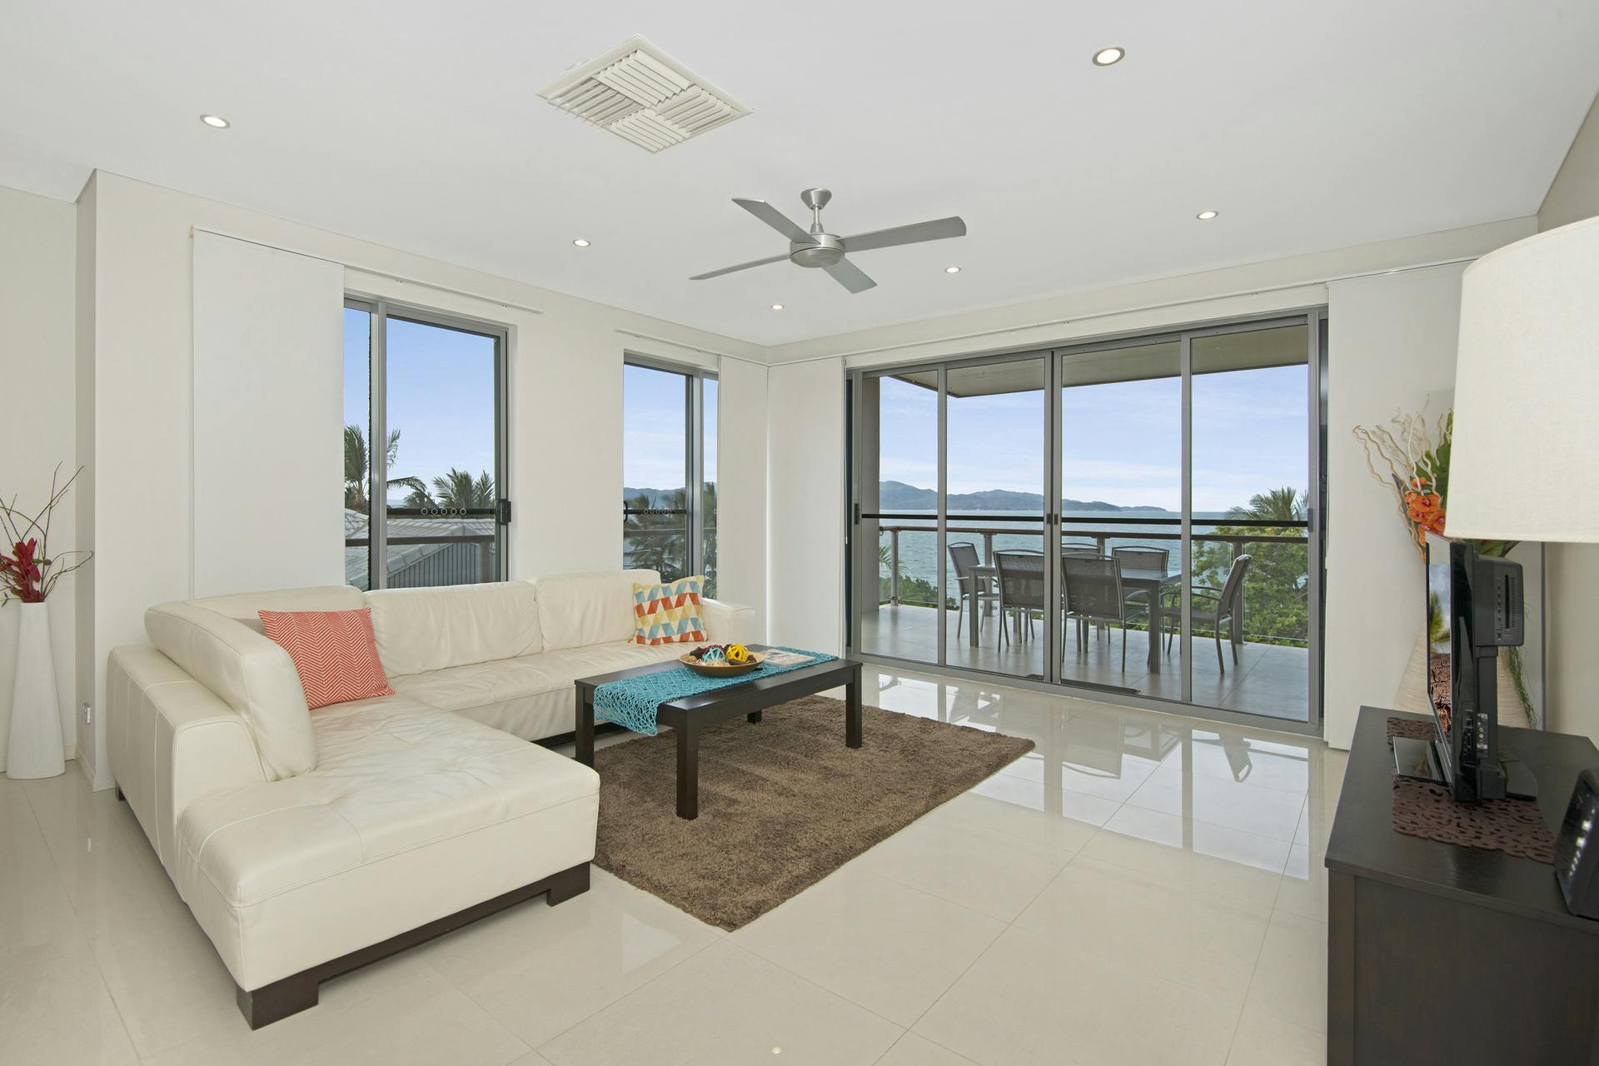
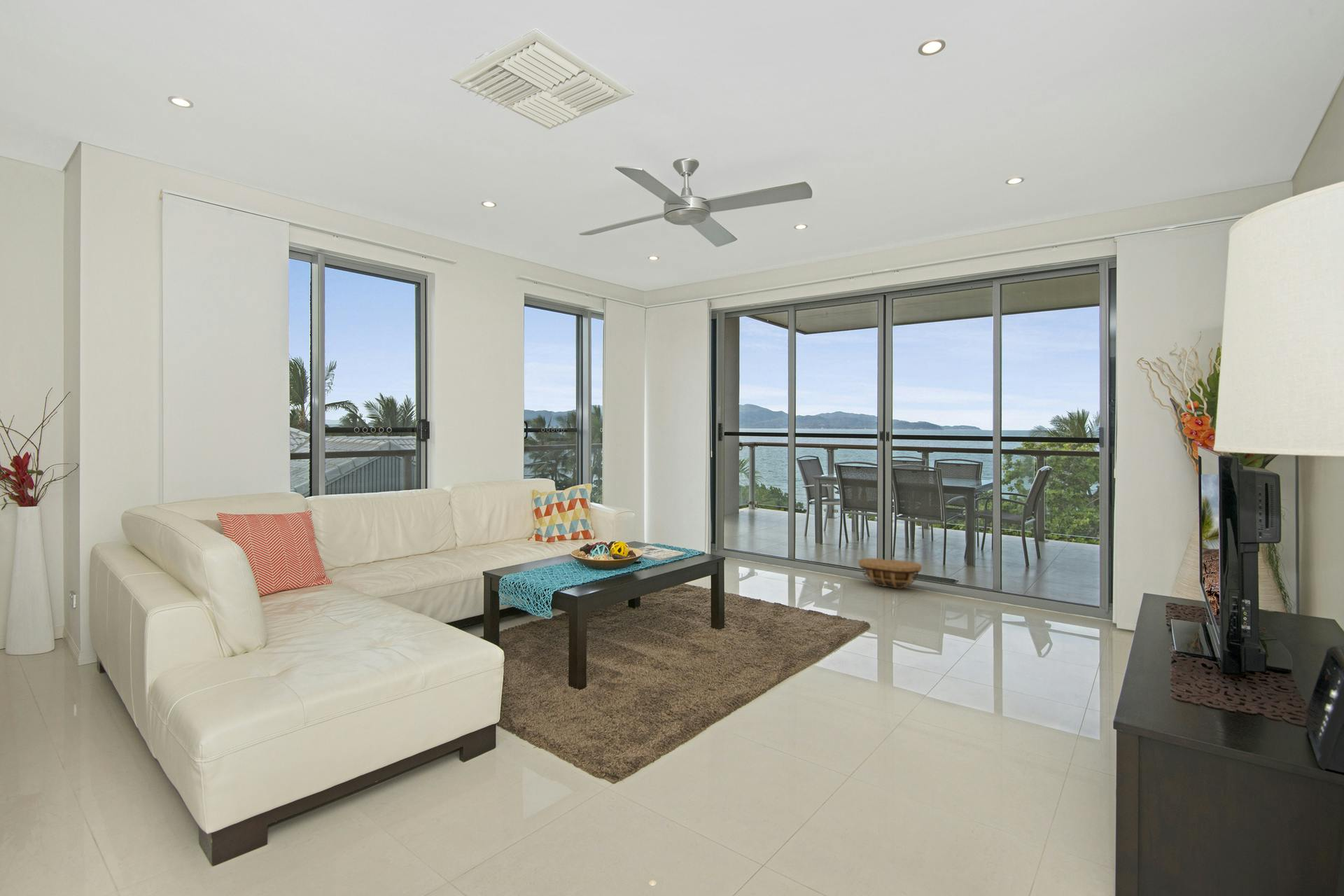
+ basket (889, 574)
